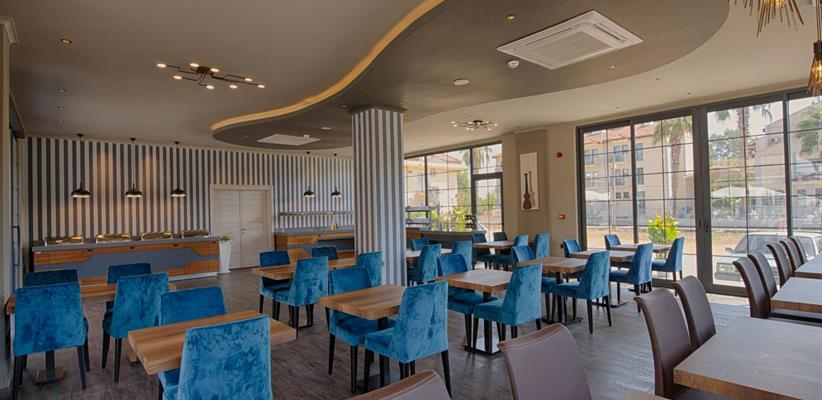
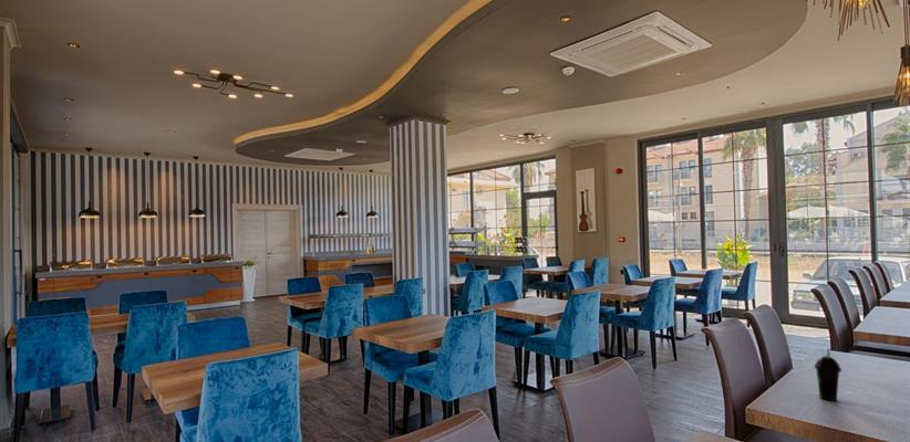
+ cup (827, 372)
